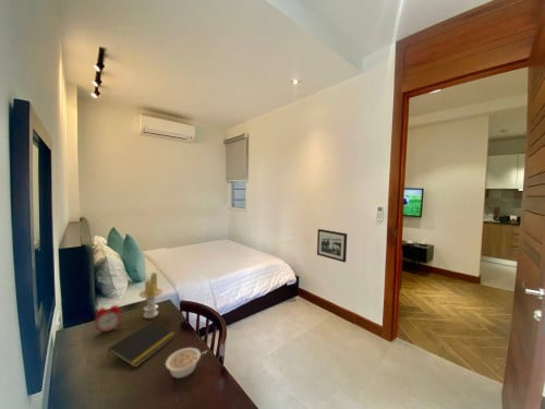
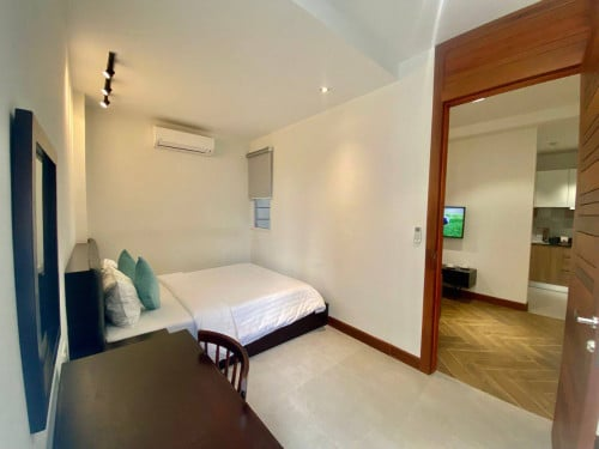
- legume (184, 361)
- candle (150, 293)
- picture frame (330, 244)
- notepad (144, 341)
- alarm clock (108, 316)
